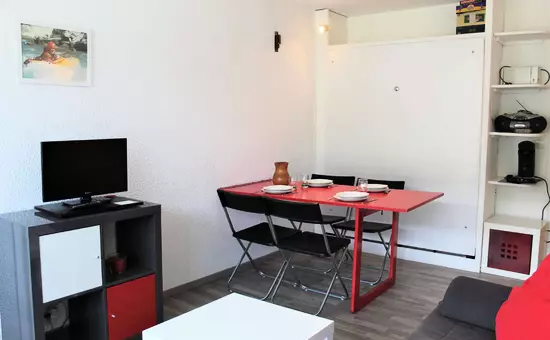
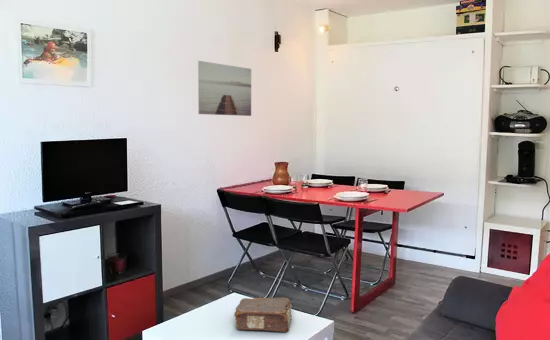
+ book (264, 313)
+ wall art (226, 90)
